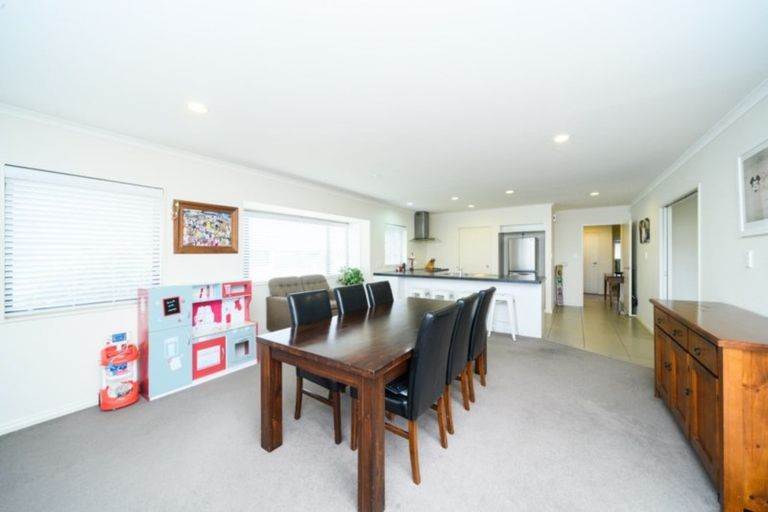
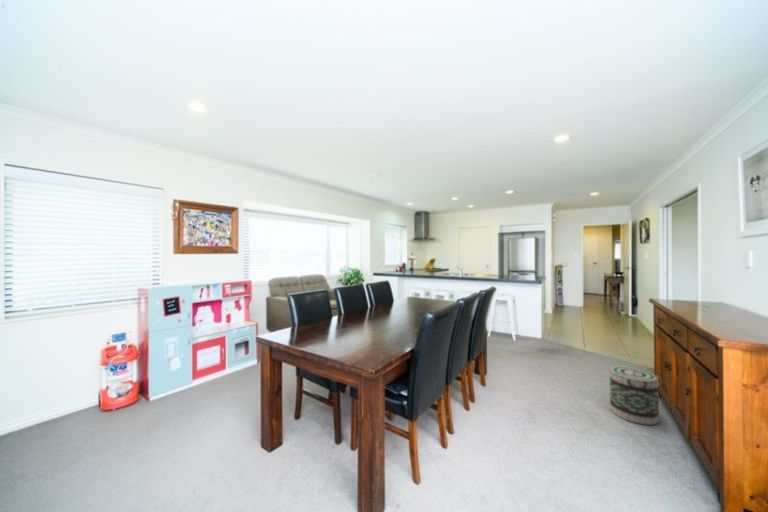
+ basket (634, 392)
